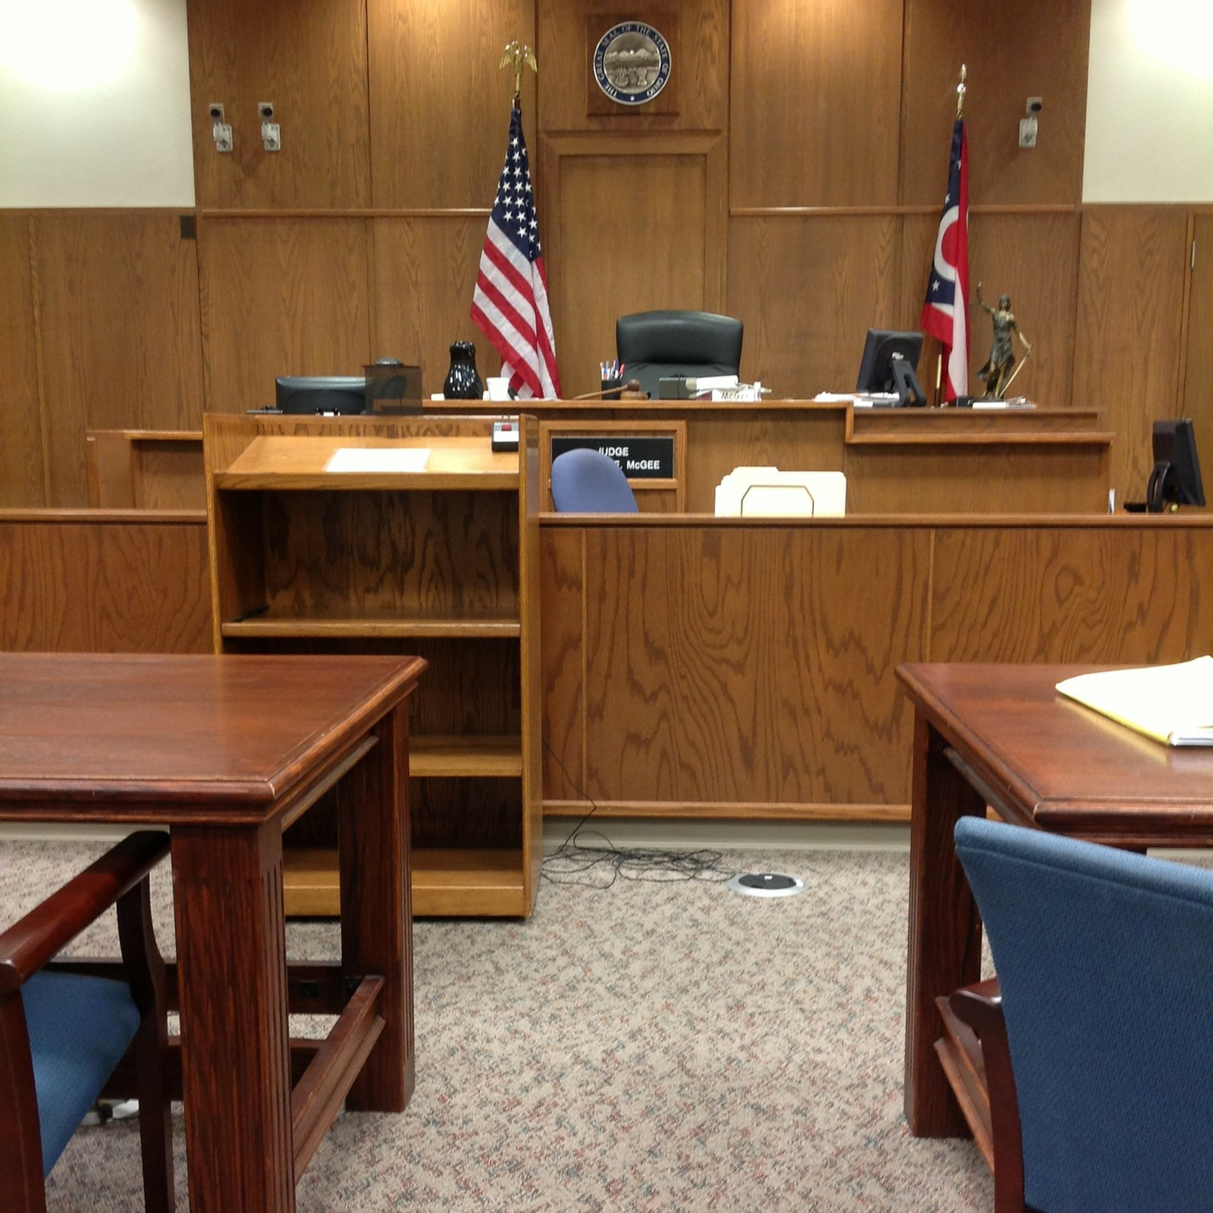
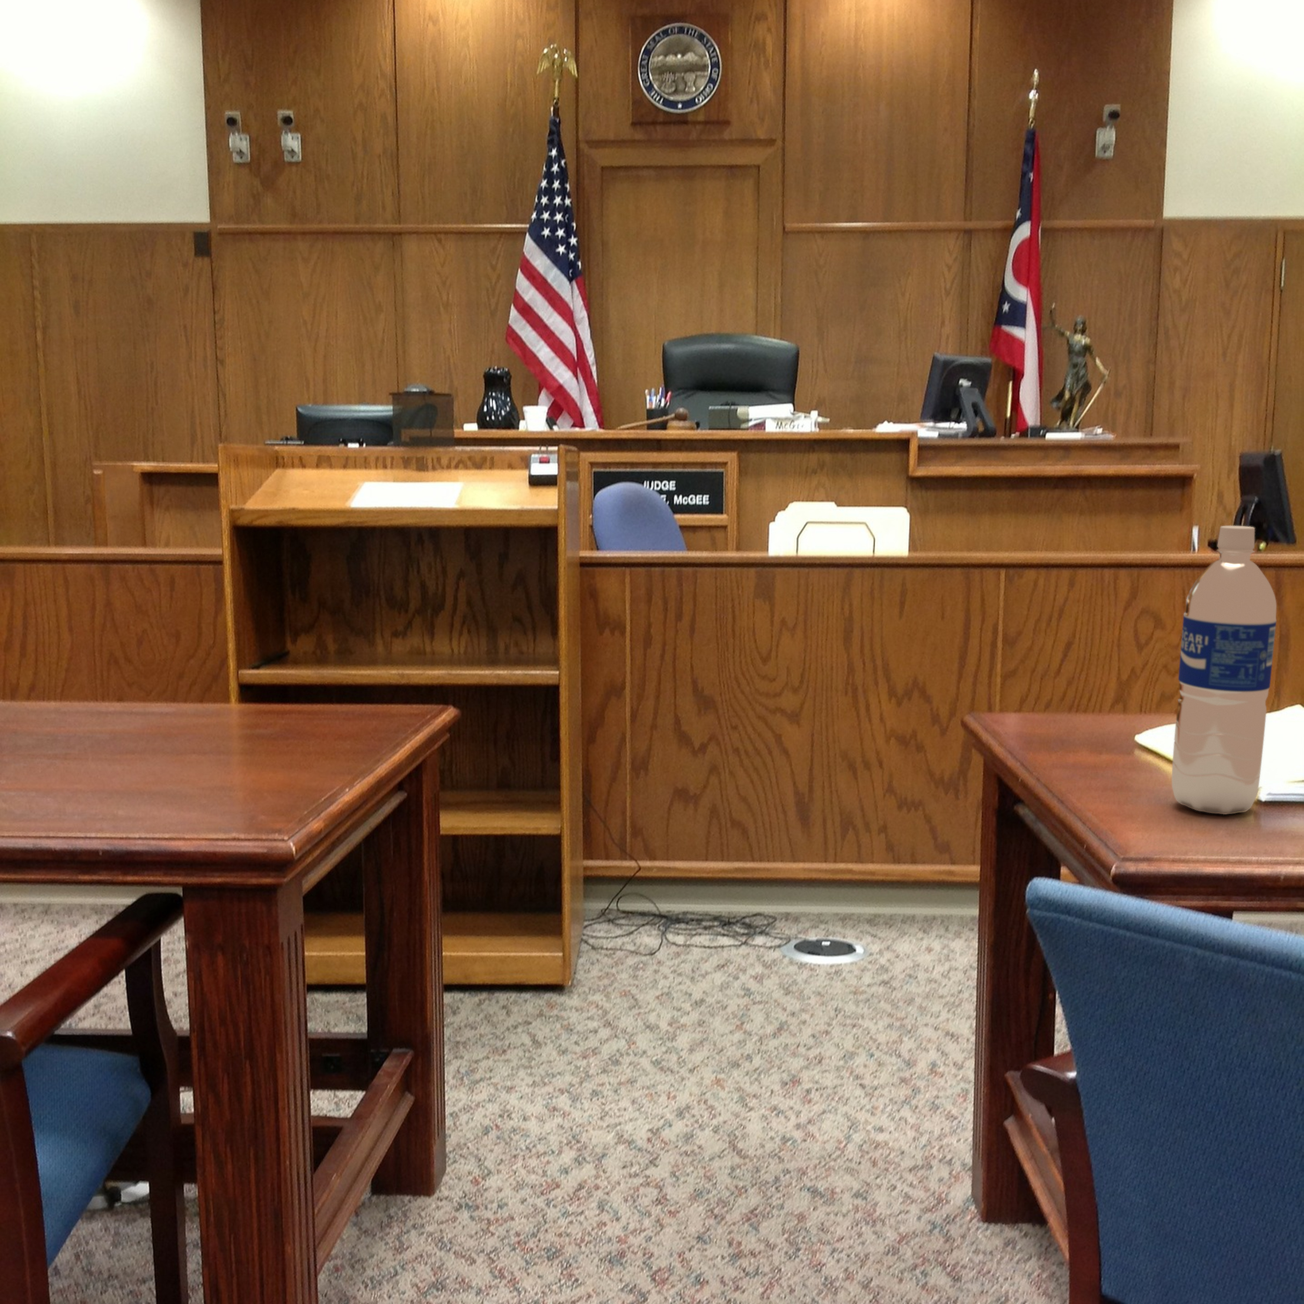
+ water bottle (1224, 670)
